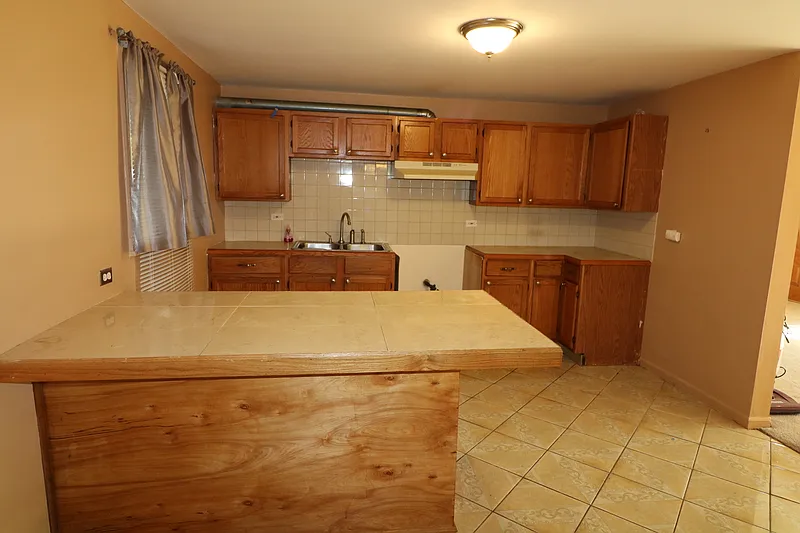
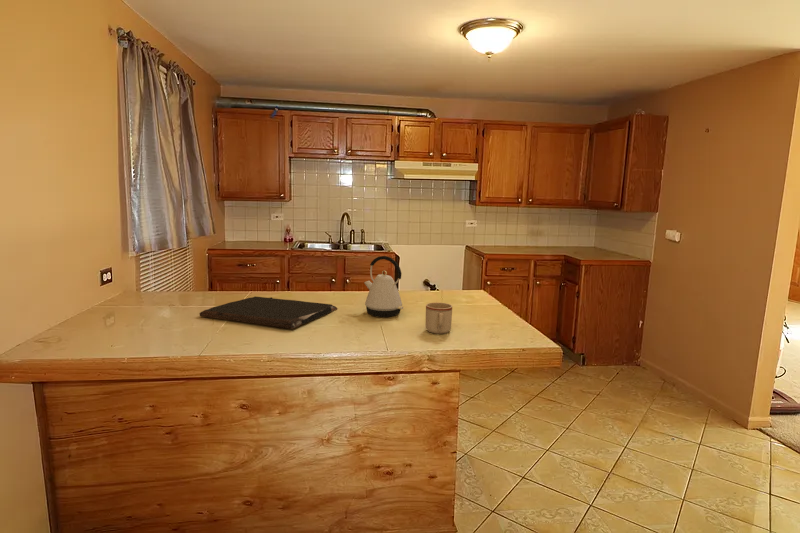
+ cutting board (271, 309)
+ mug (439, 319)
+ kettle (383, 285)
